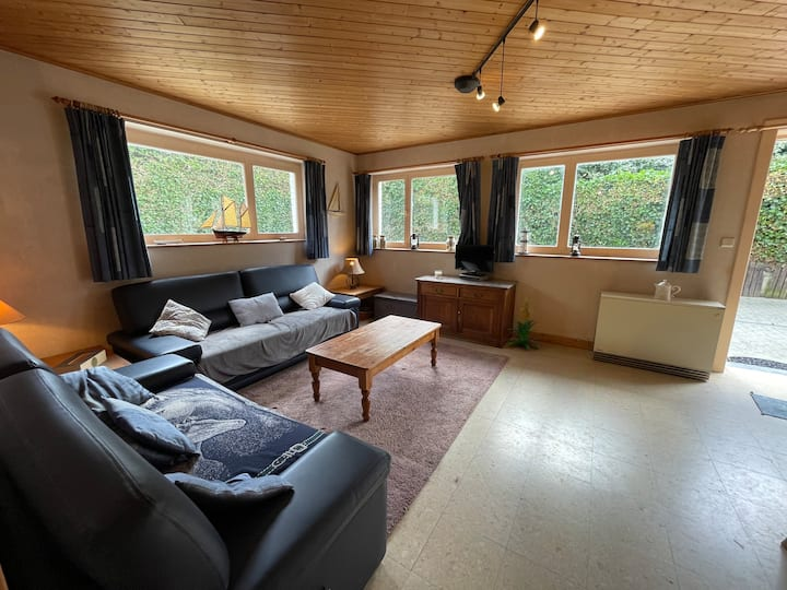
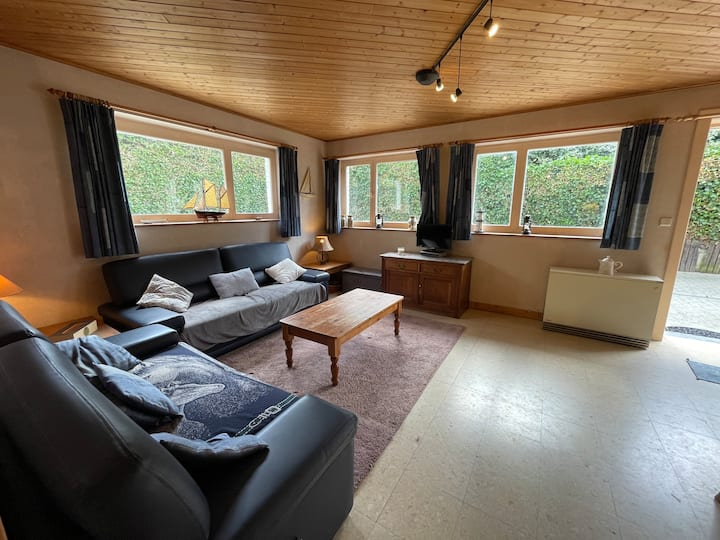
- indoor plant (525, 320)
